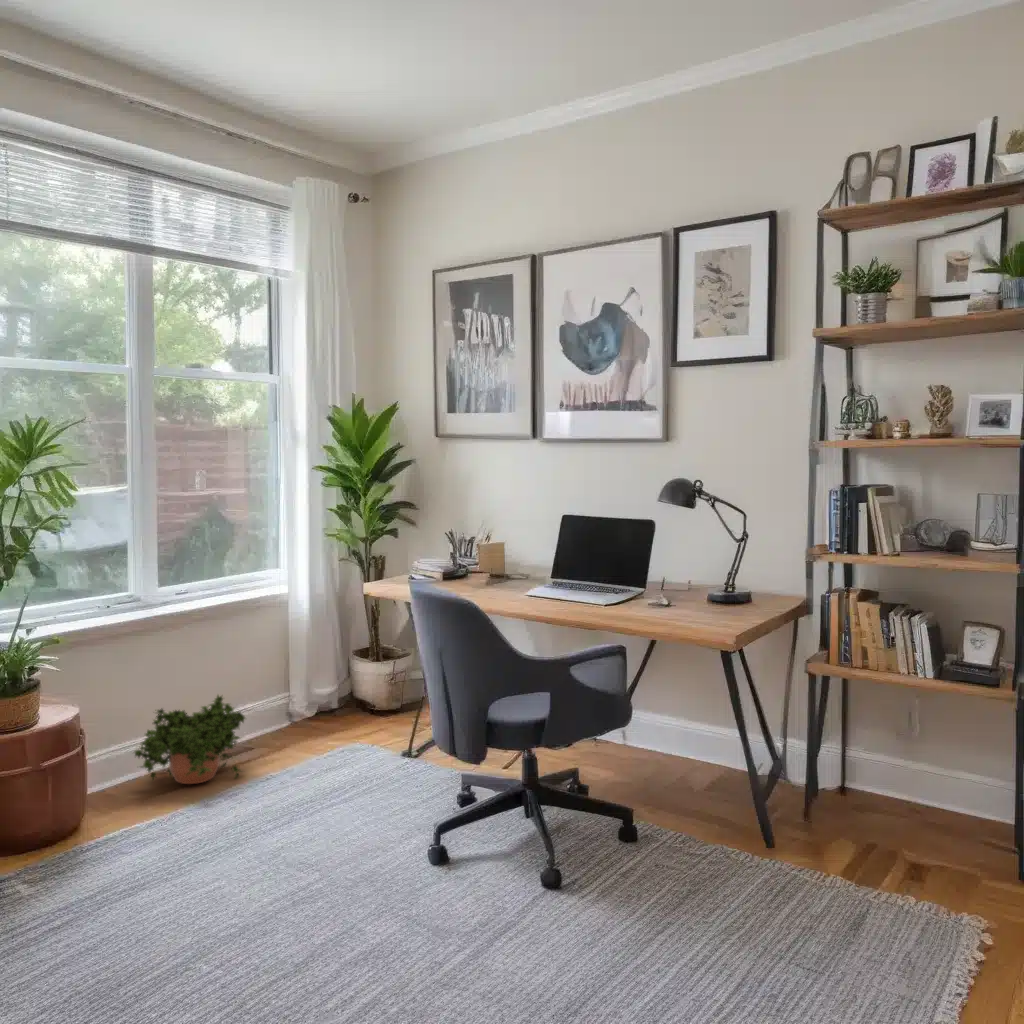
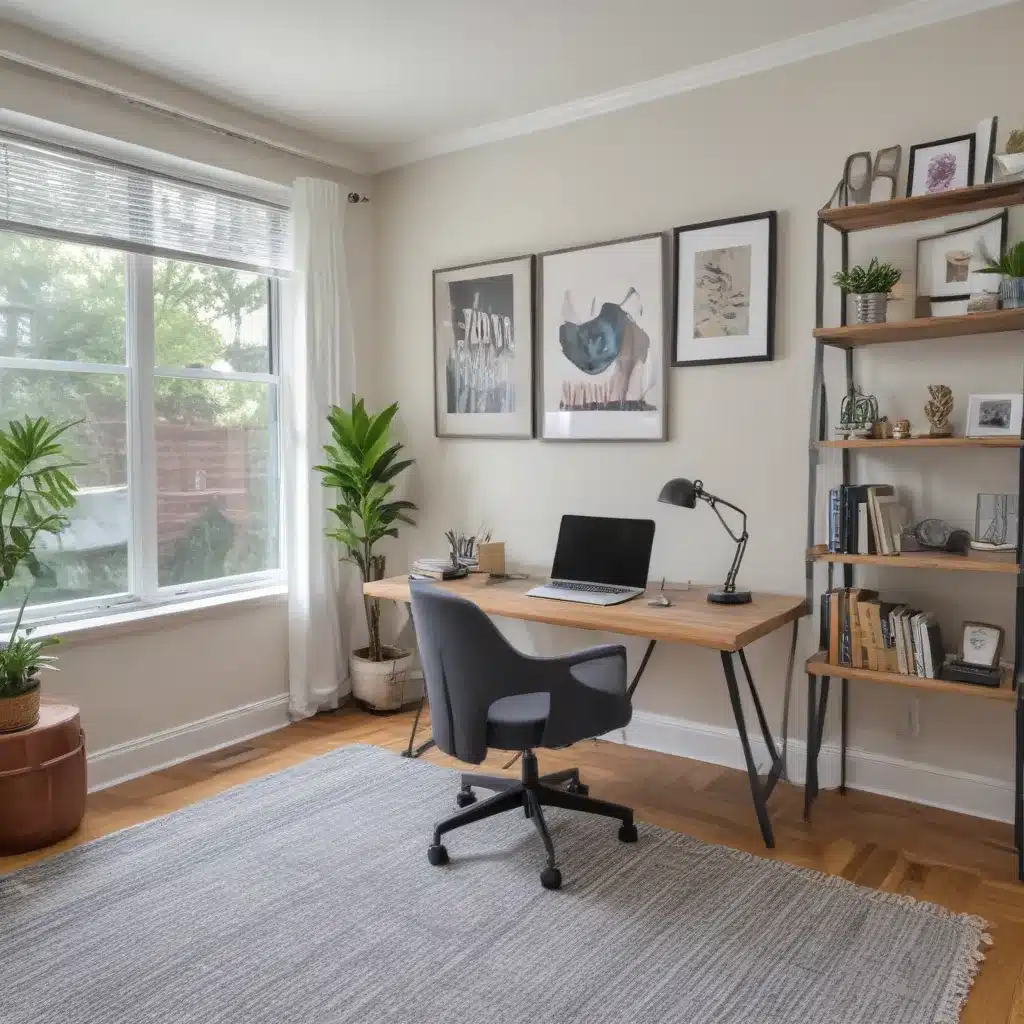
- potted plant (191, 743)
